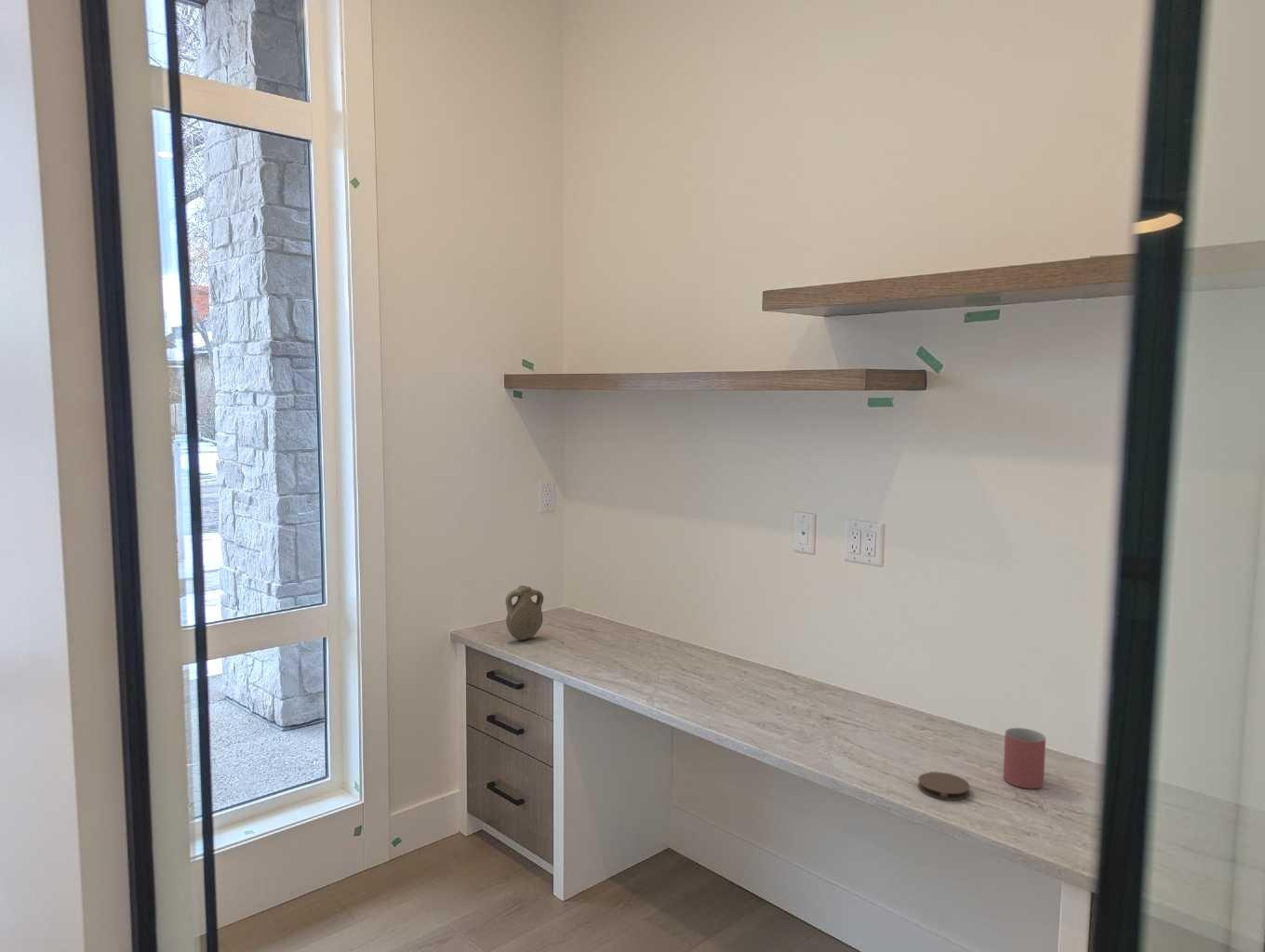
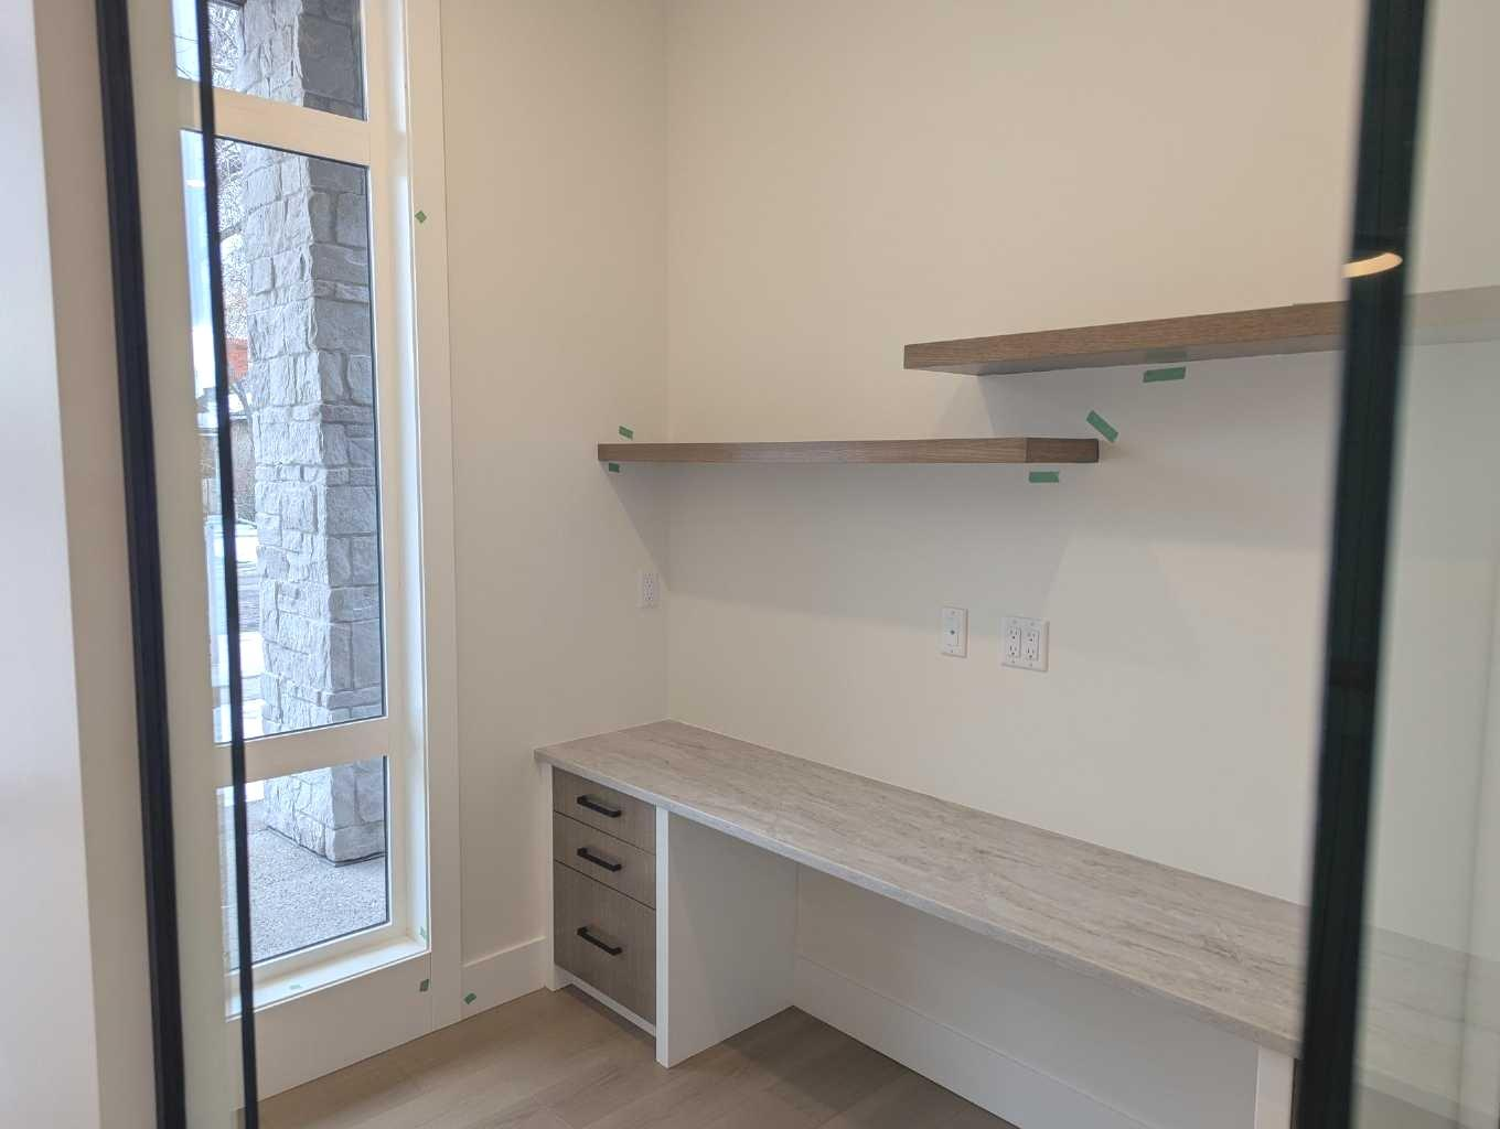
- coaster (943, 786)
- pilgrim flask (525, 612)
- mug (1027, 754)
